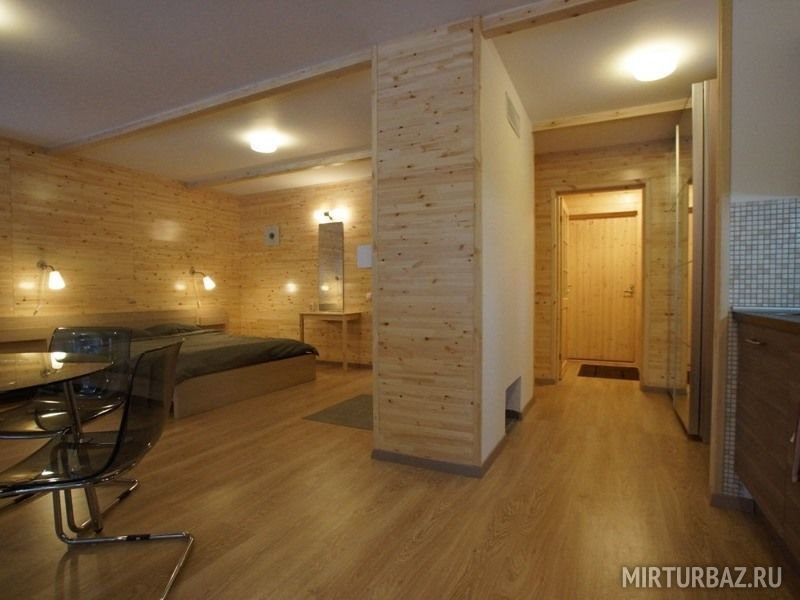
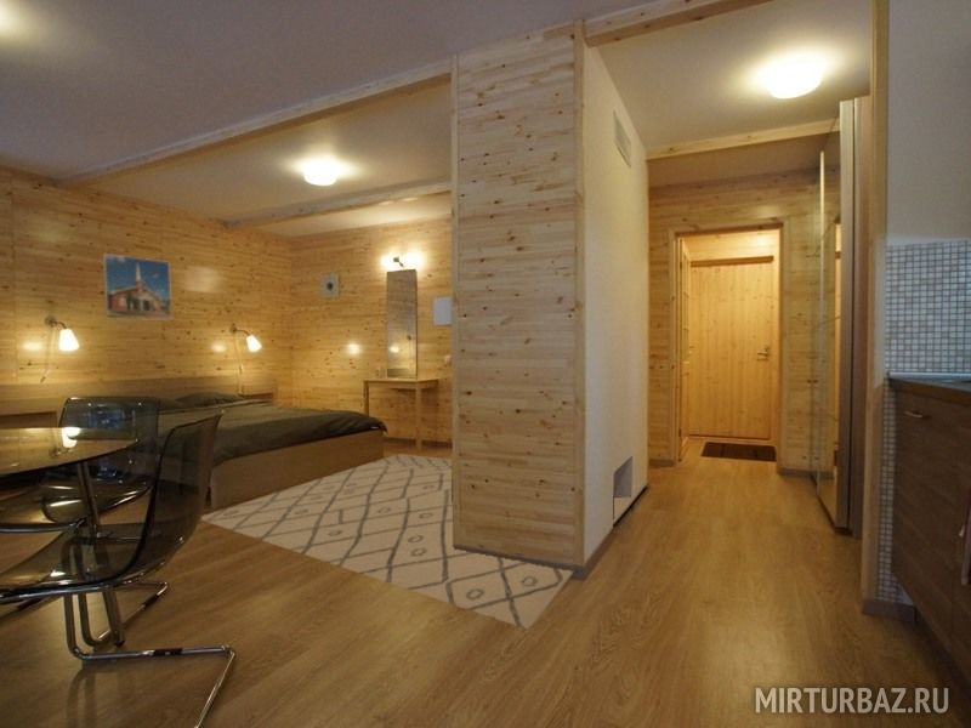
+ rug (402, 518)
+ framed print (138, 289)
